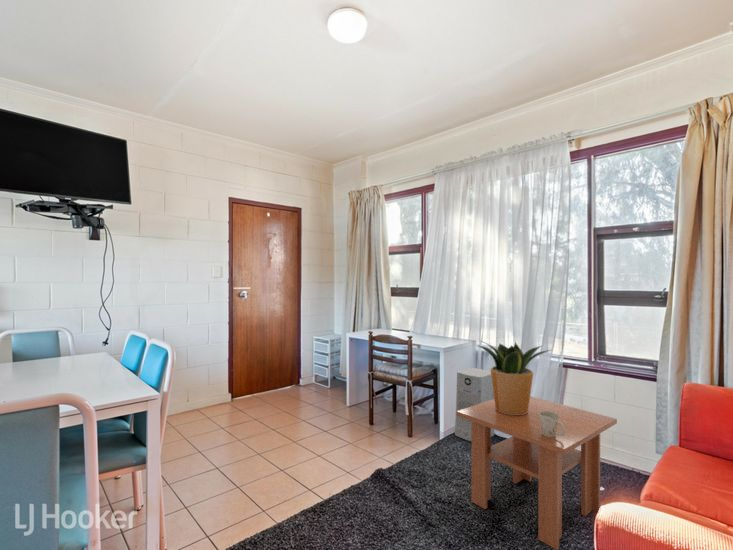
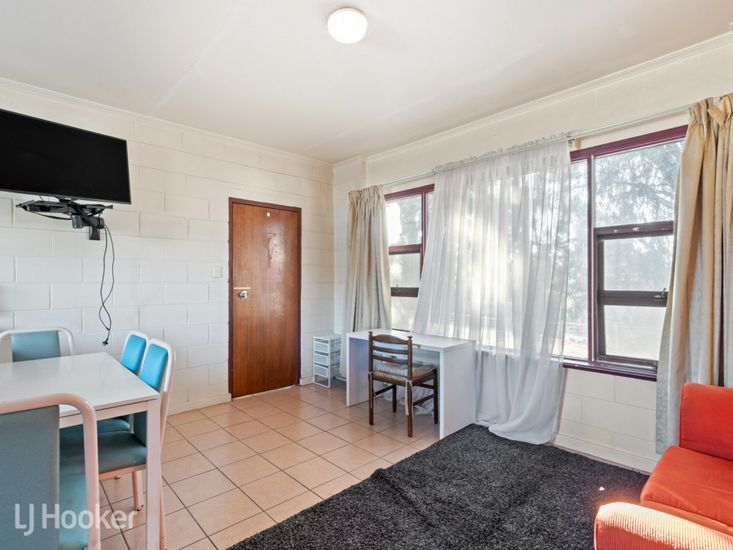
- mug (552, 425)
- potted plant (513, 376)
- air purifier (475, 403)
- coffee table (534, 460)
